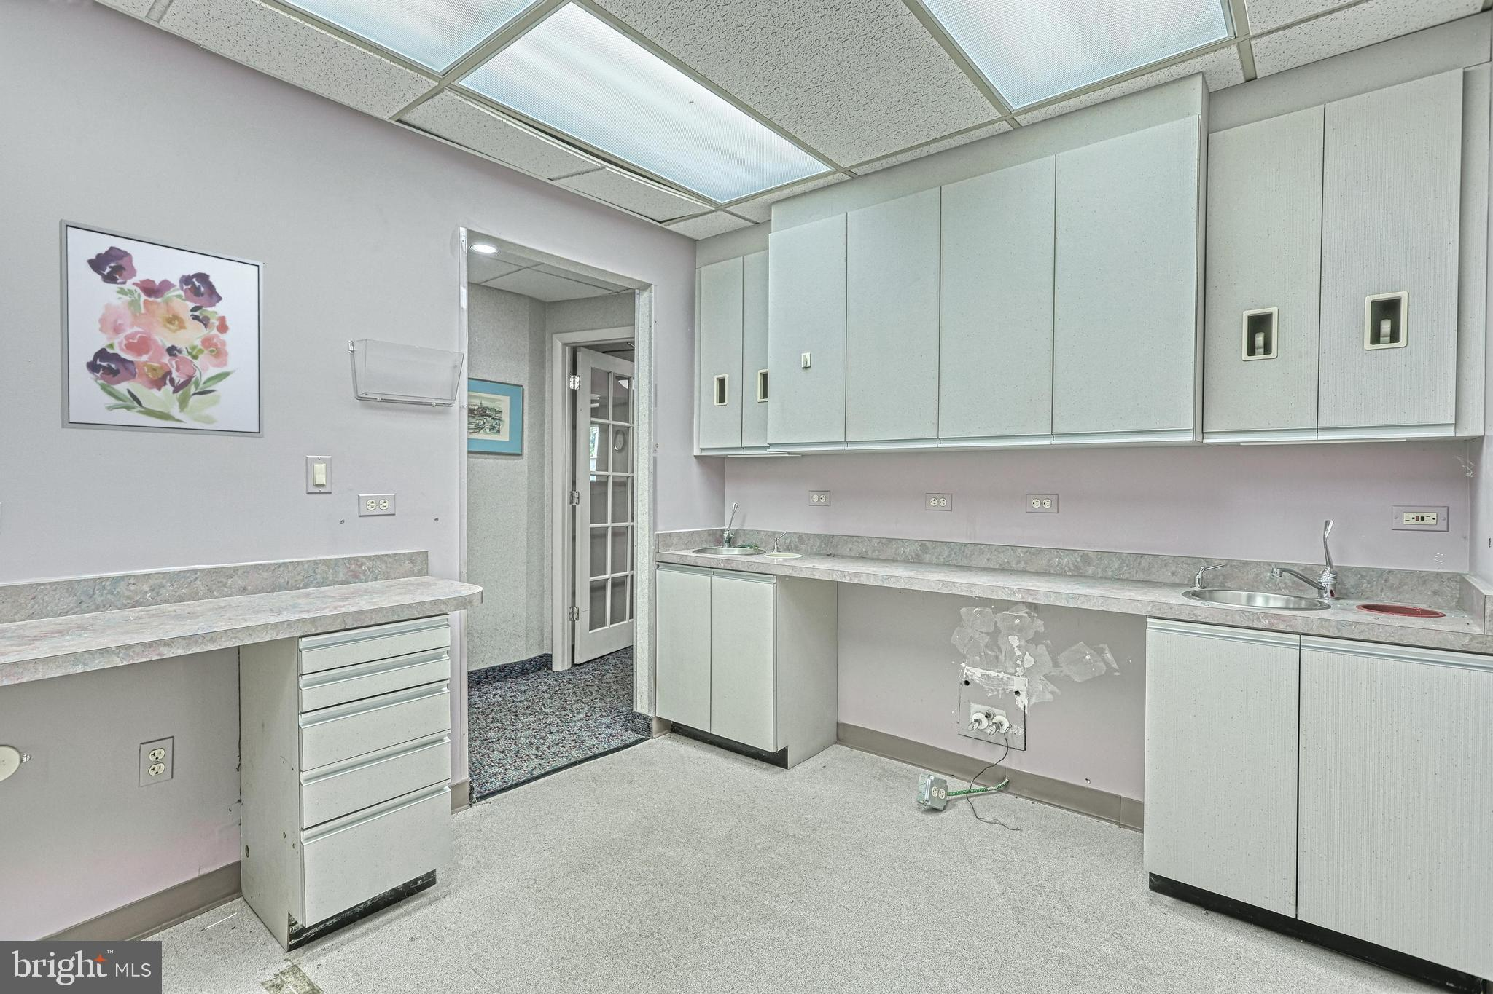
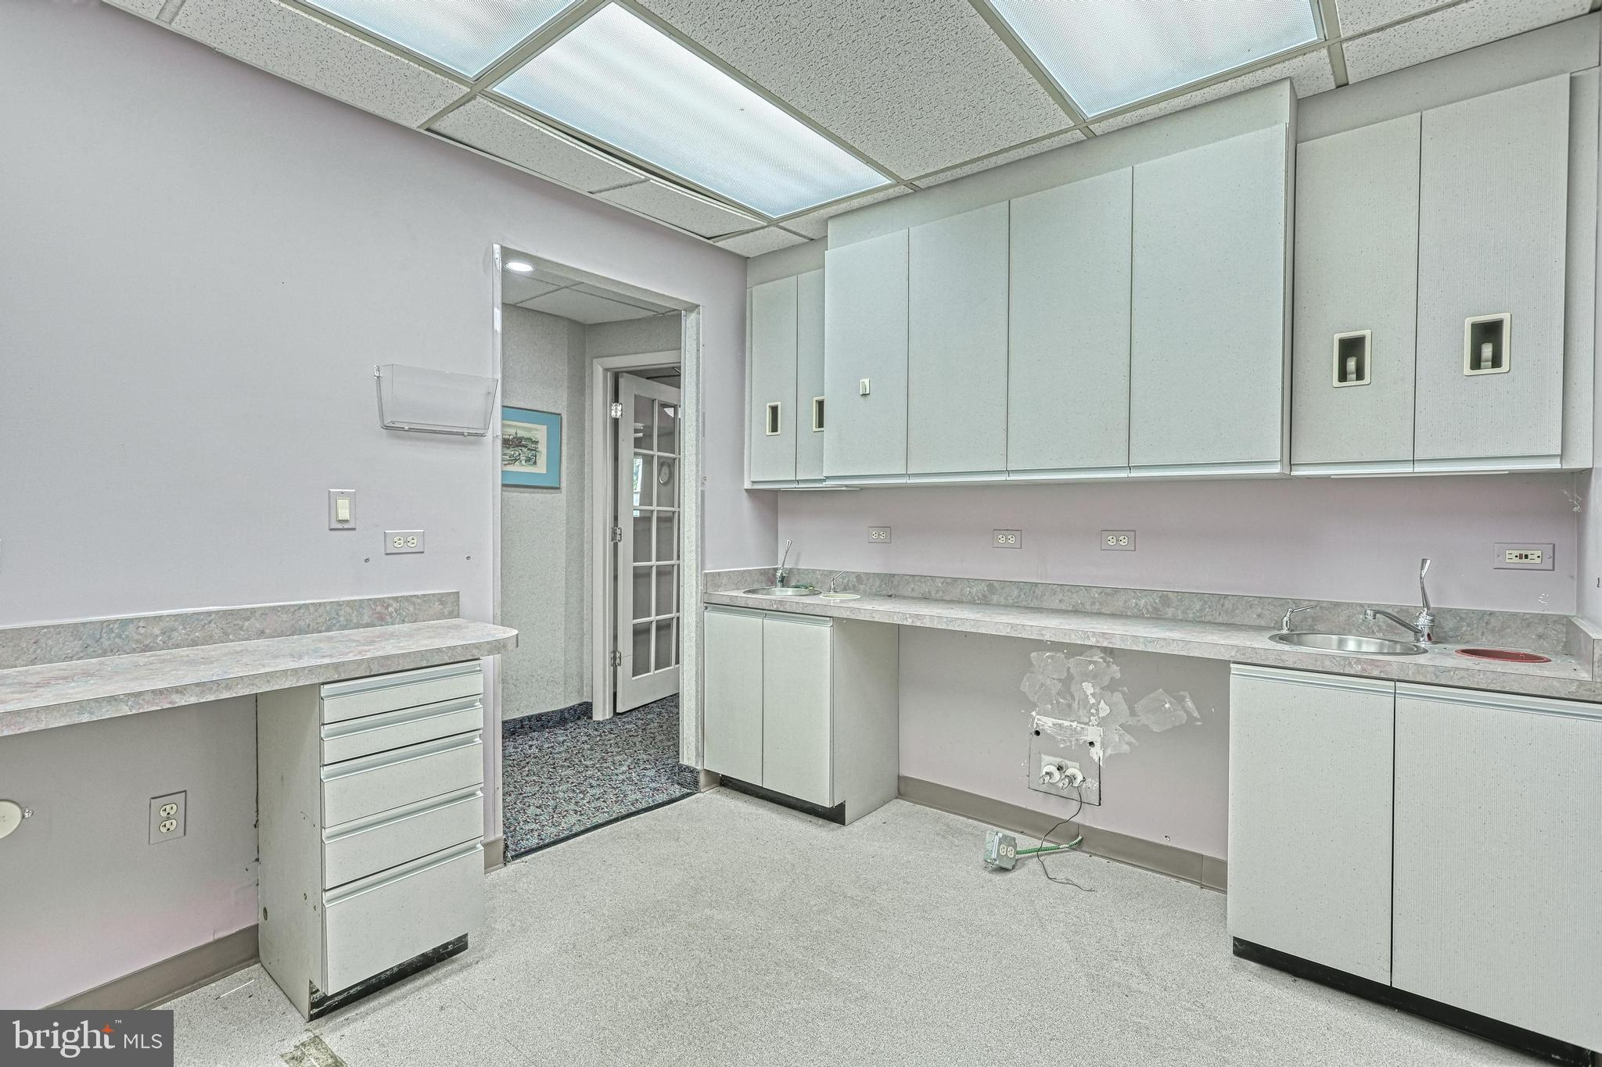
- wall art (170, 338)
